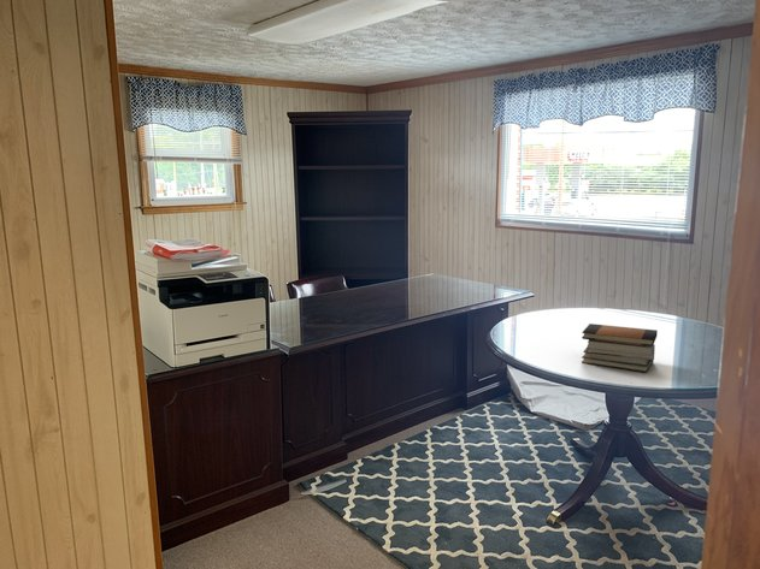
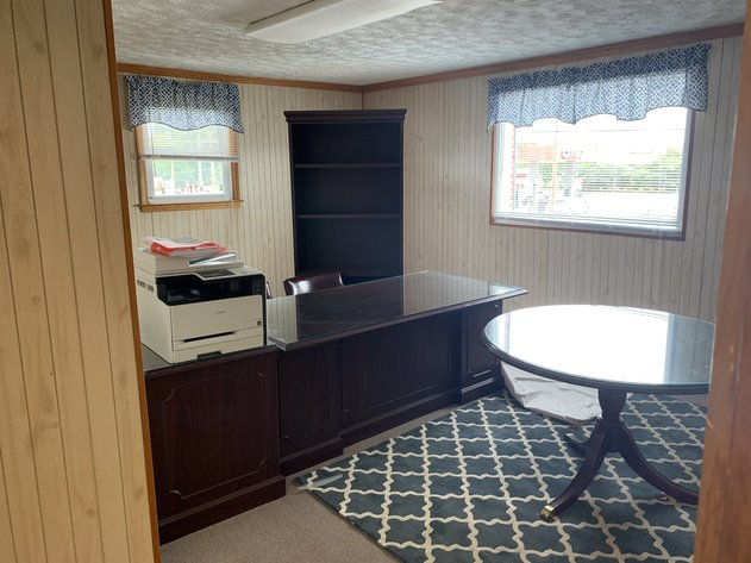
- book stack (619, 346)
